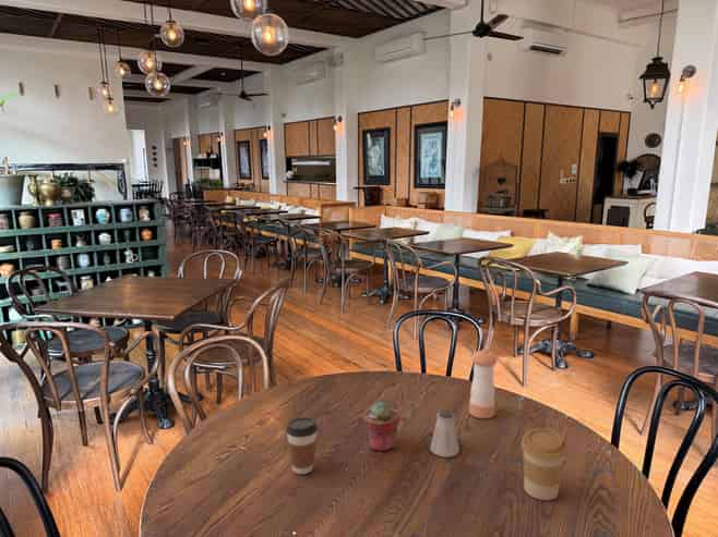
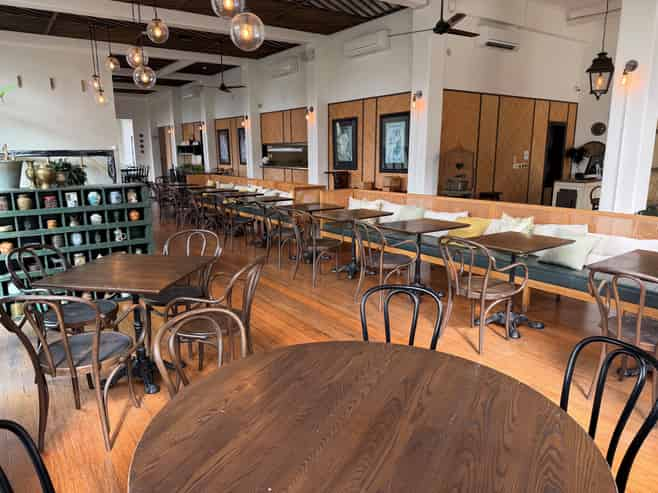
- potted succulent (381, 424)
- coffee cup (542, 463)
- saltshaker (445, 430)
- coffee cup (301, 446)
- pepper shaker (482, 381)
